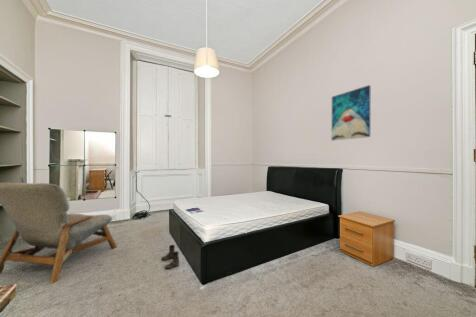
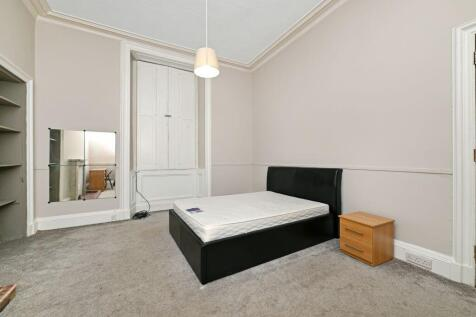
- boots (170, 256)
- armchair (60, 219)
- wall art (349, 115)
